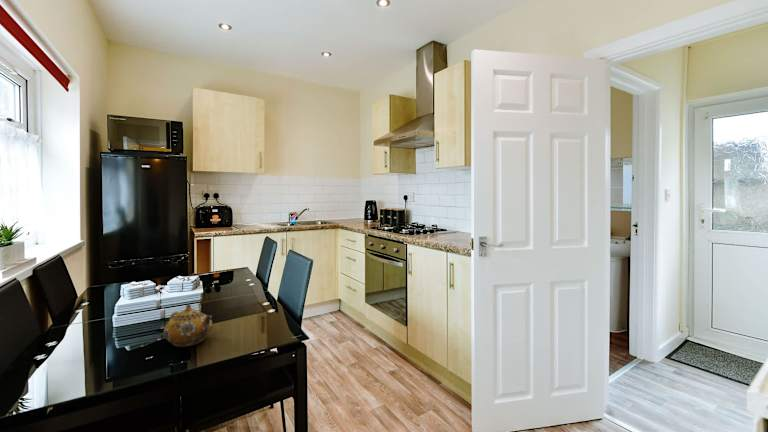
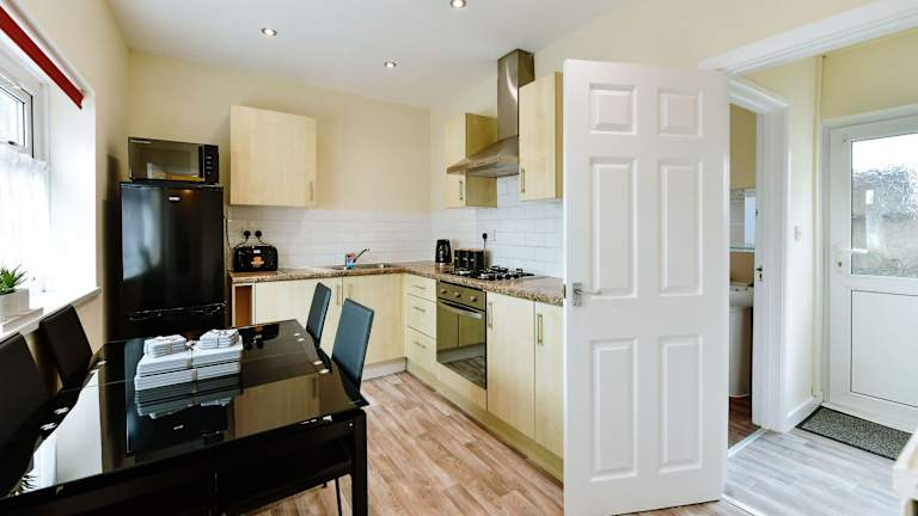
- teapot (189, 323)
